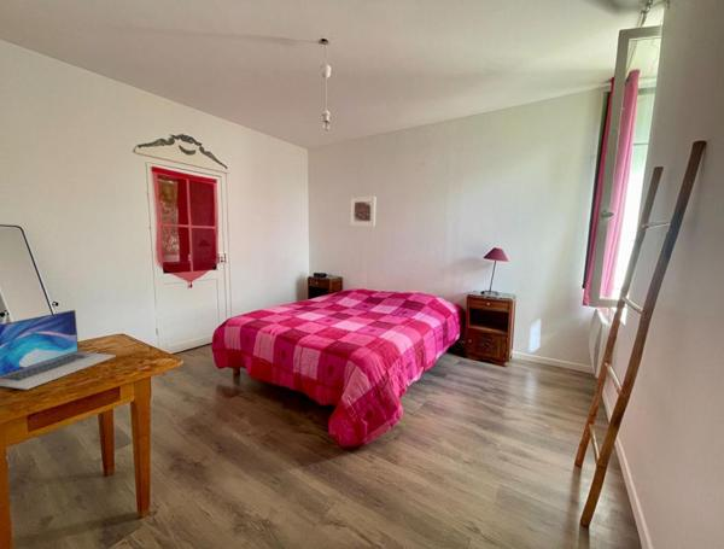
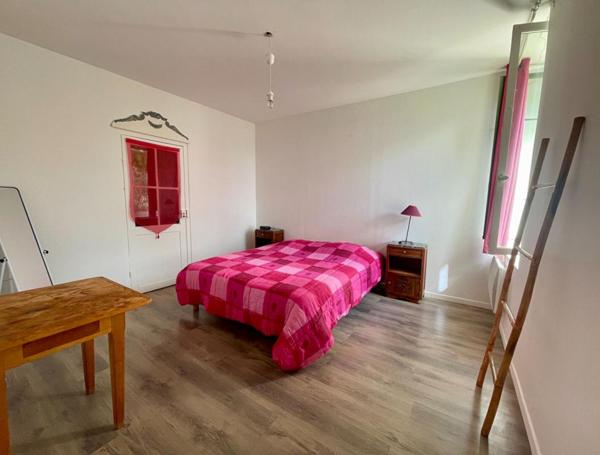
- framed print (362, 211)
- laptop (53, 344)
